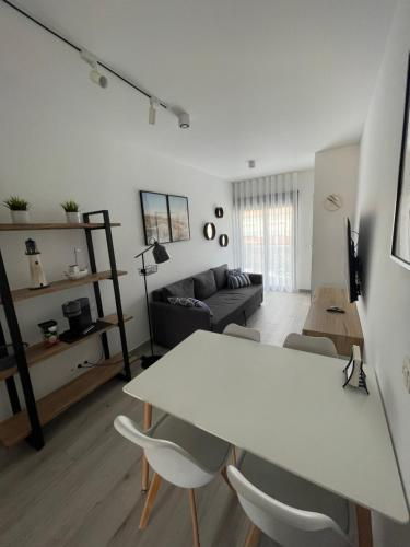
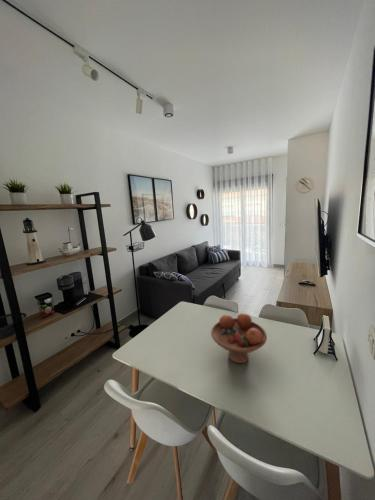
+ fruit bowl (238, 339)
